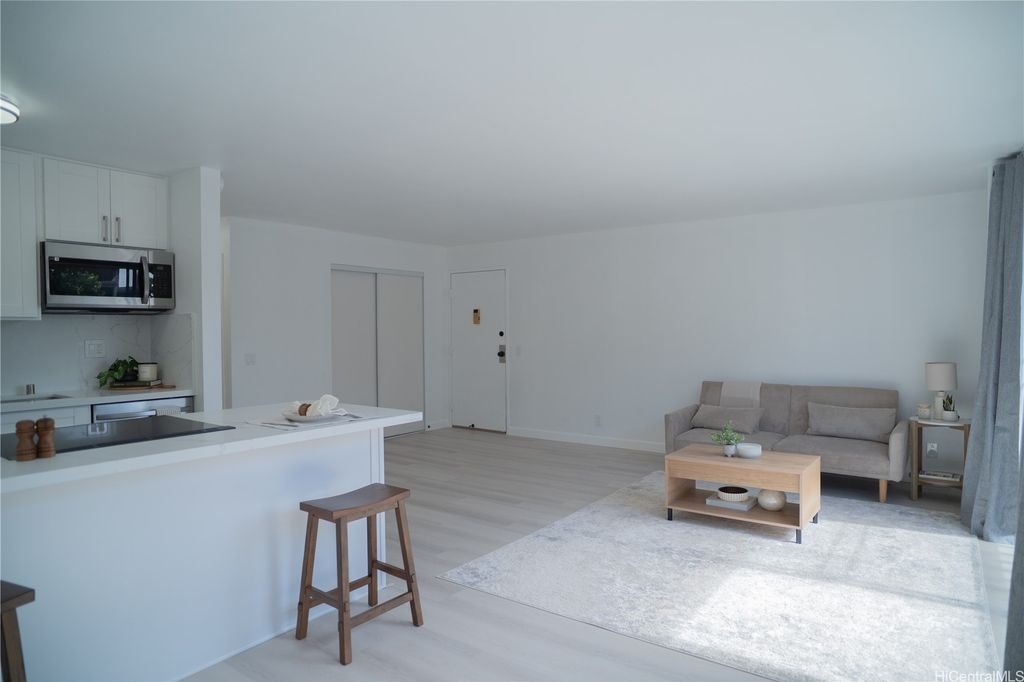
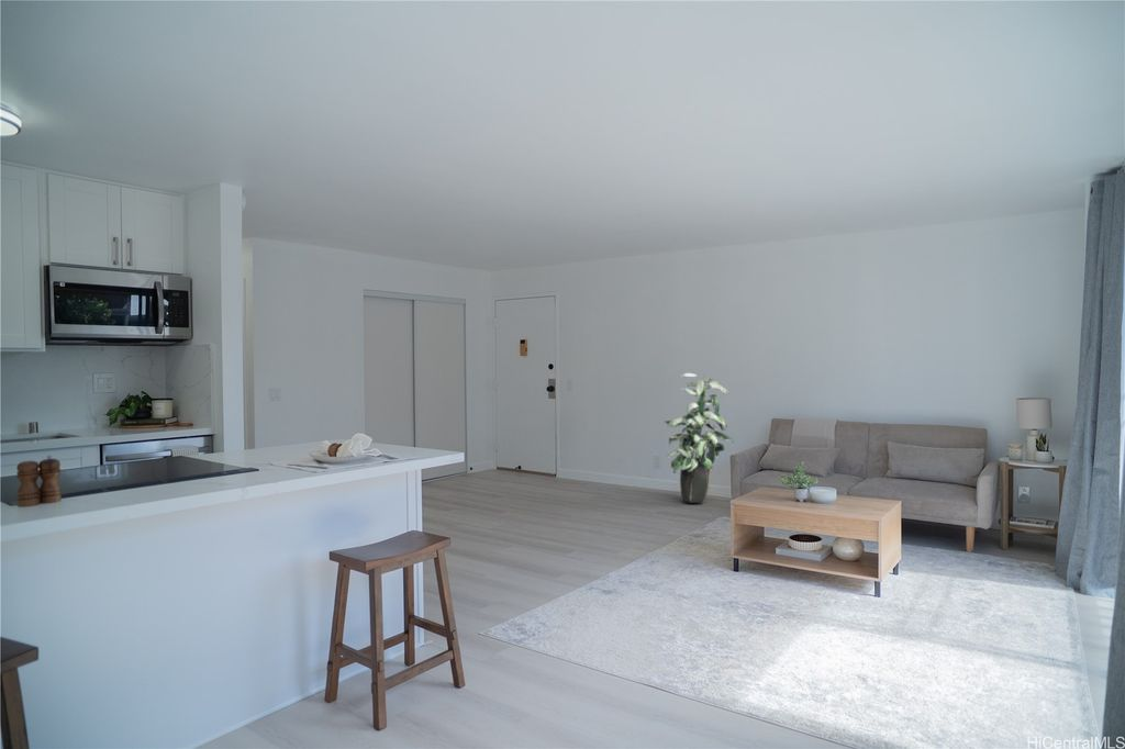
+ indoor plant (695, 437)
